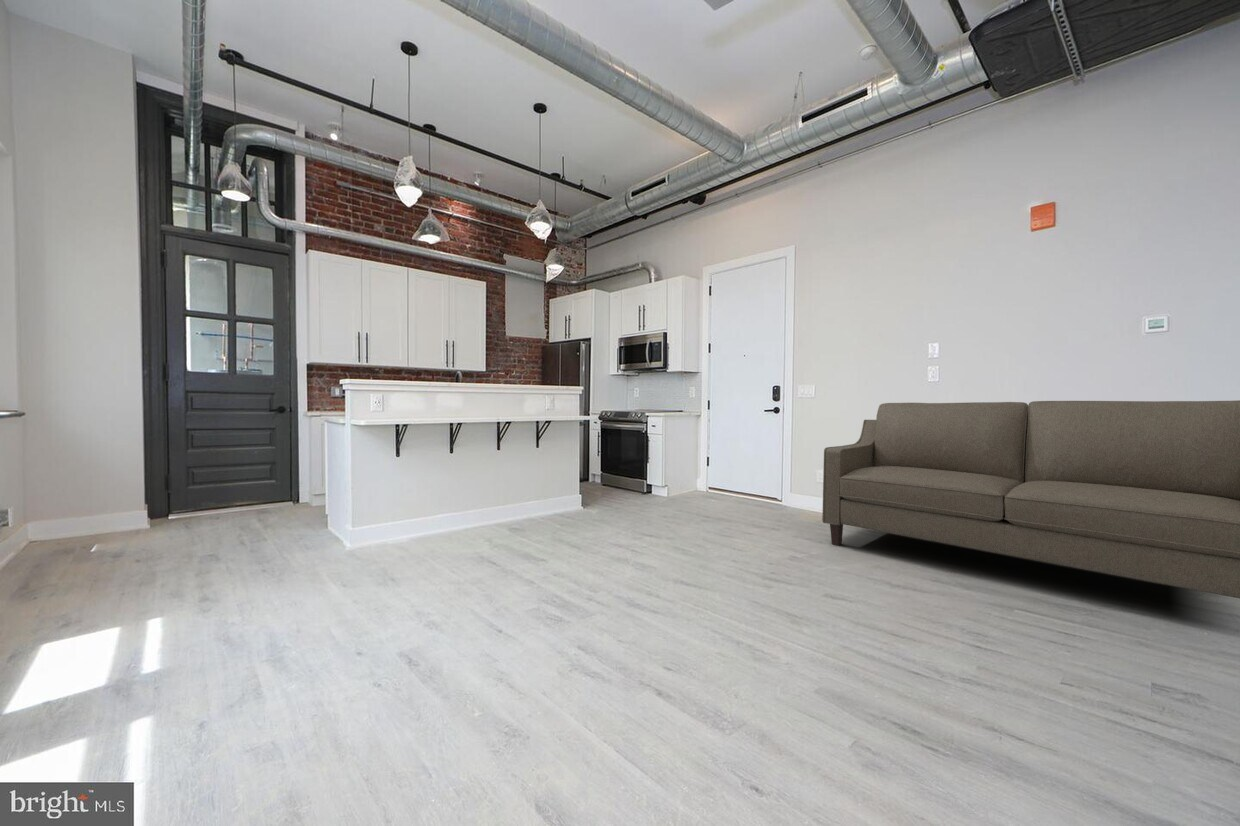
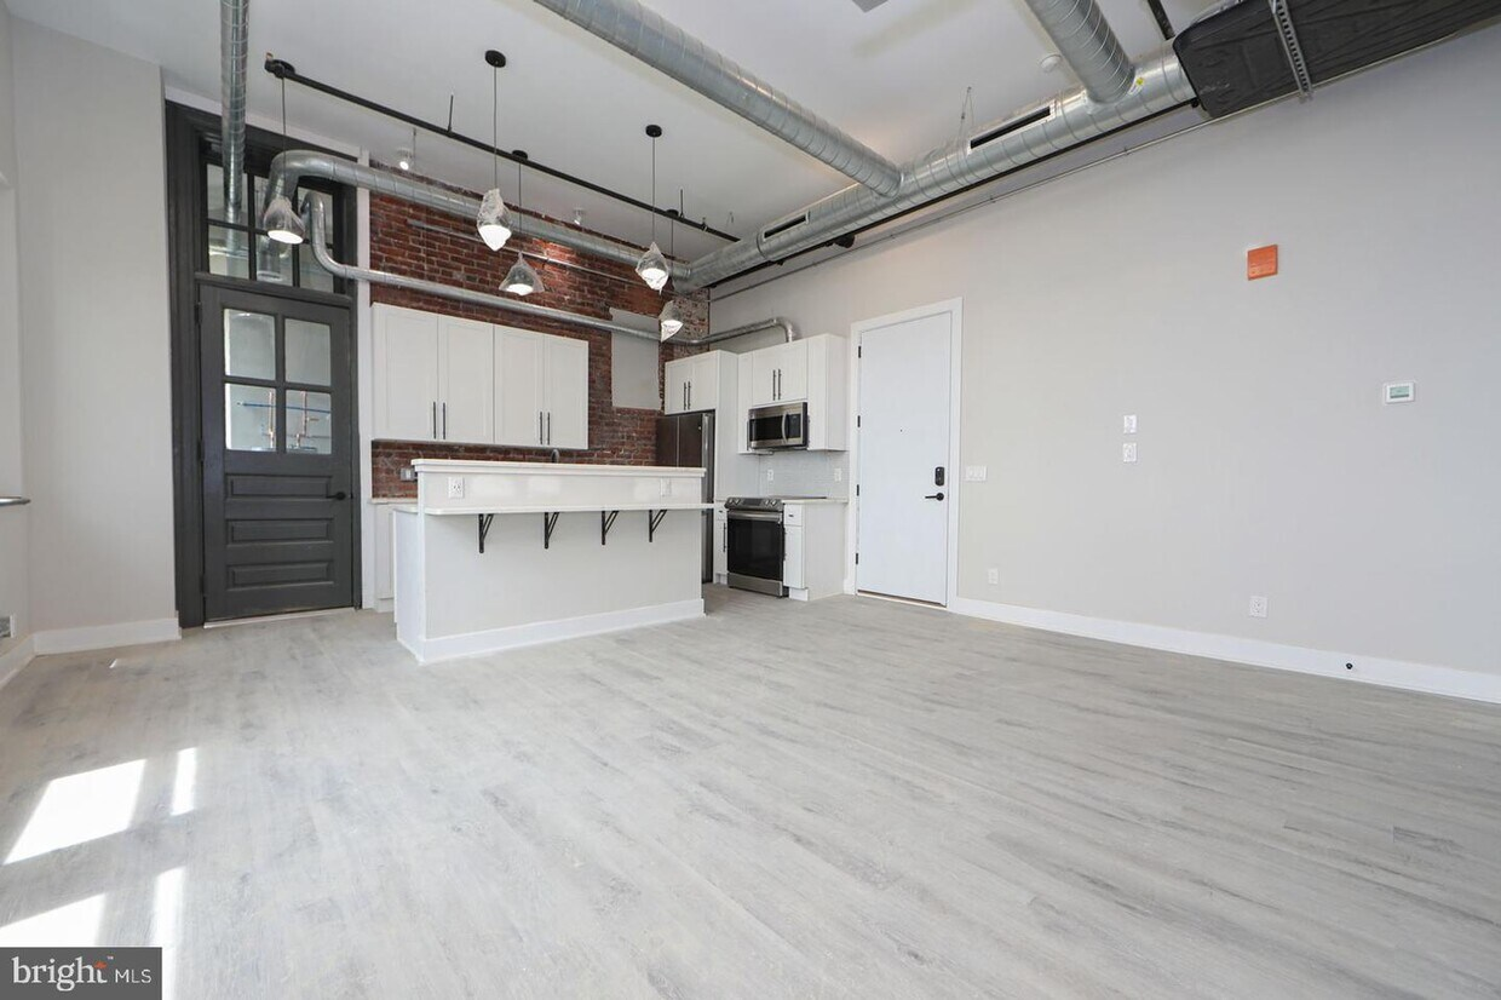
- sofa (1022, 482)
